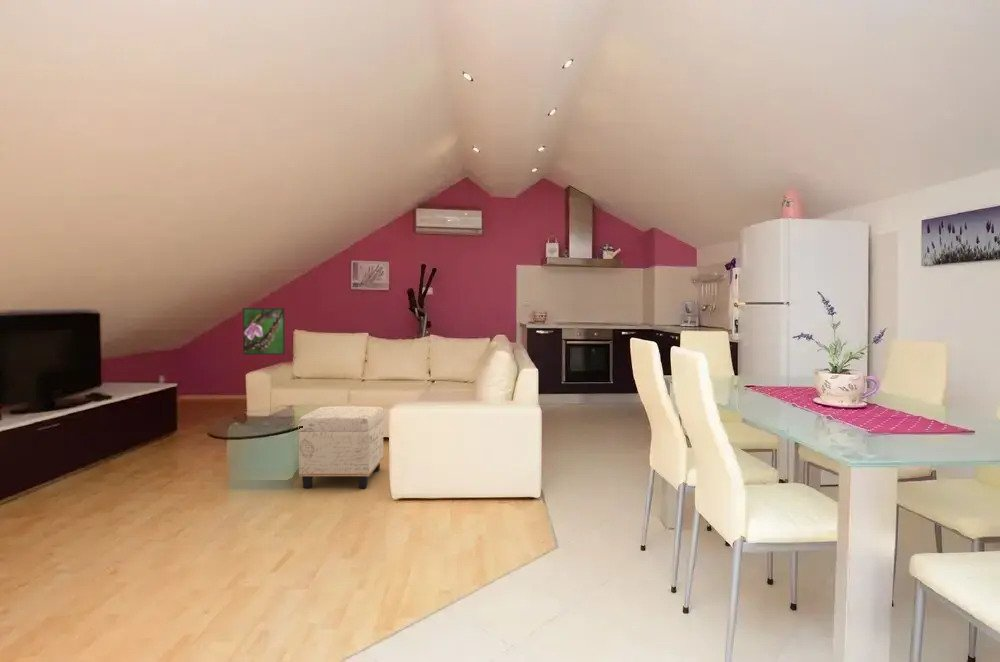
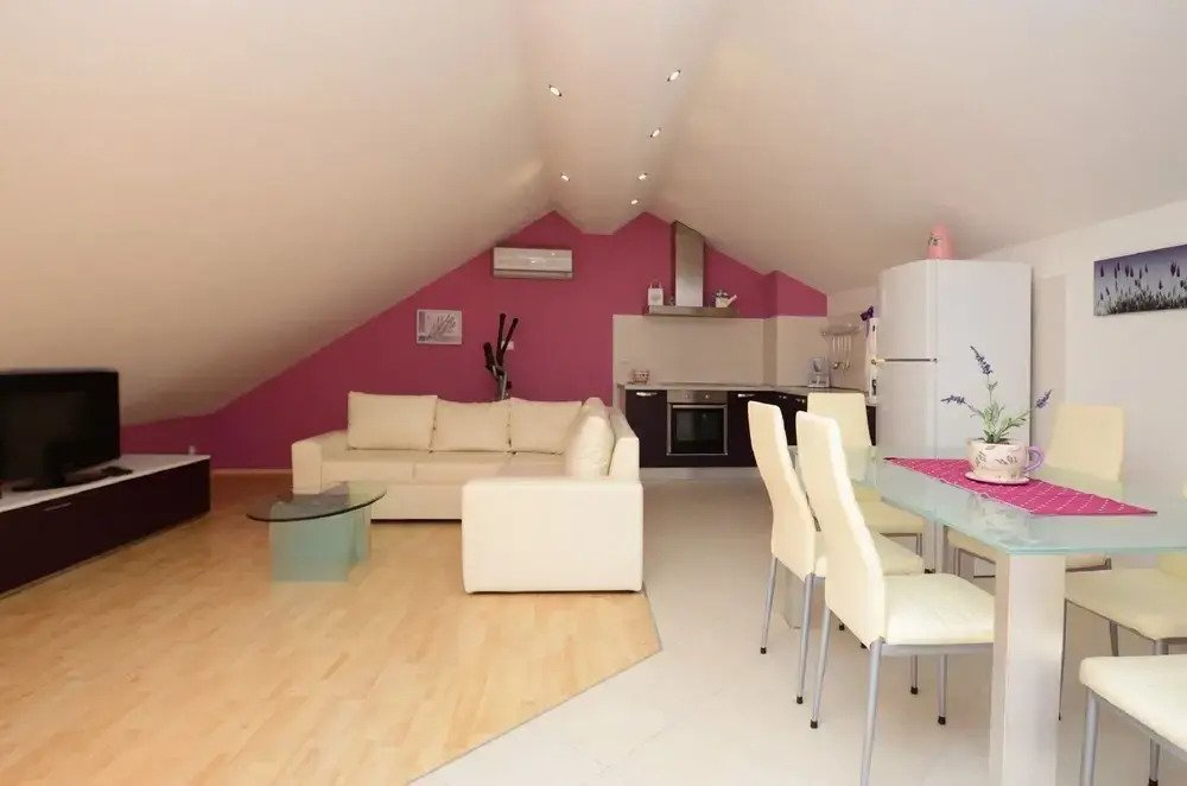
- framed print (263, 331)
- ottoman (343, 443)
